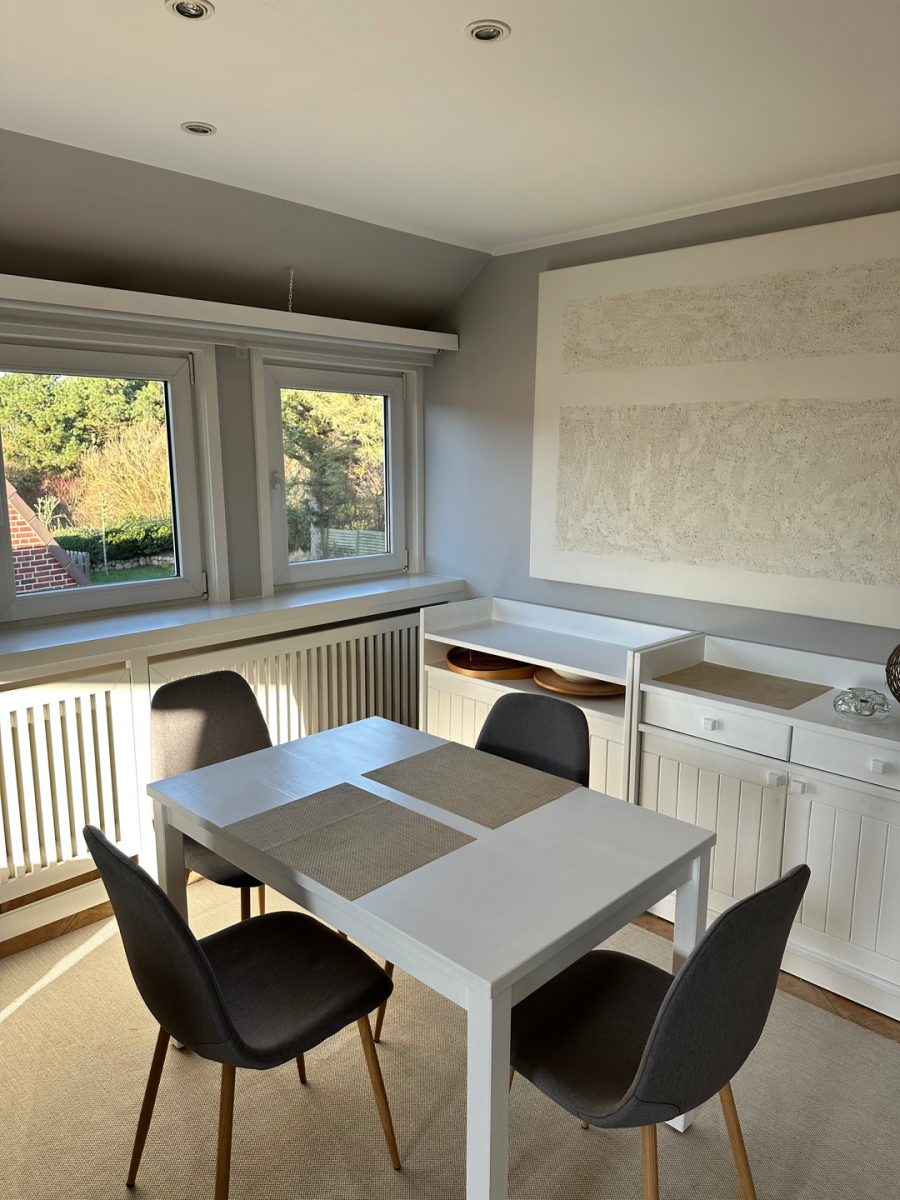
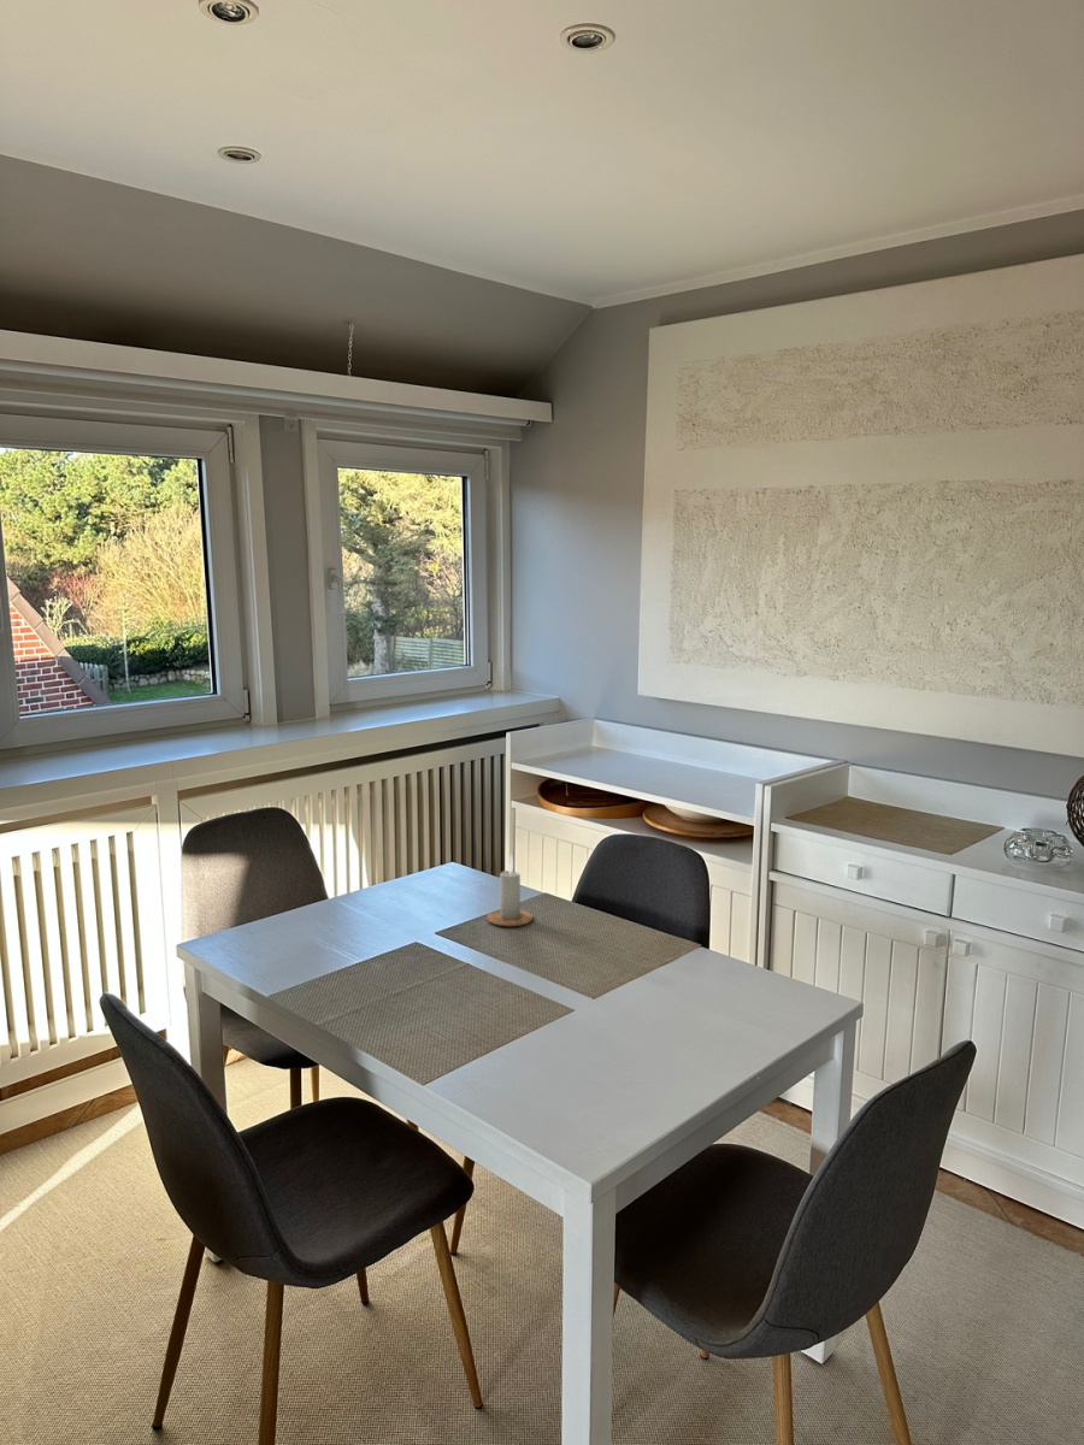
+ candle (509, 886)
